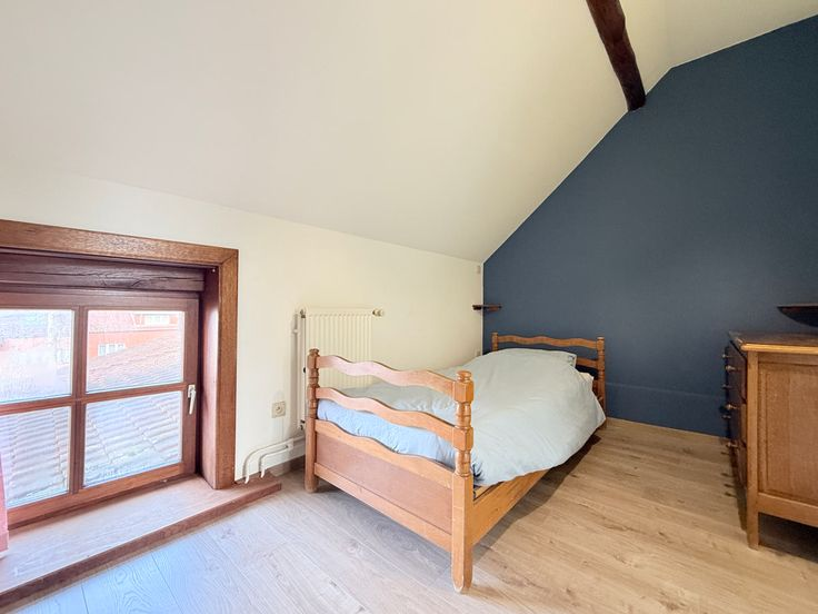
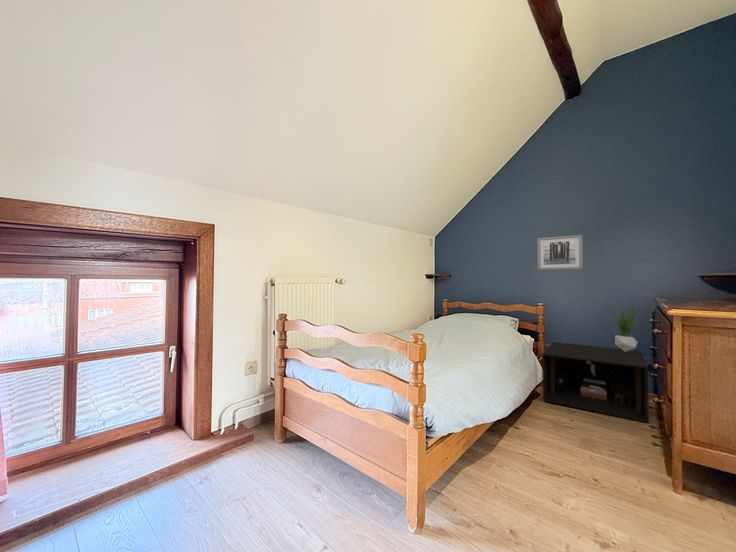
+ wall art (559, 253)
+ potted plant (625, 327)
+ nightstand (592, 375)
